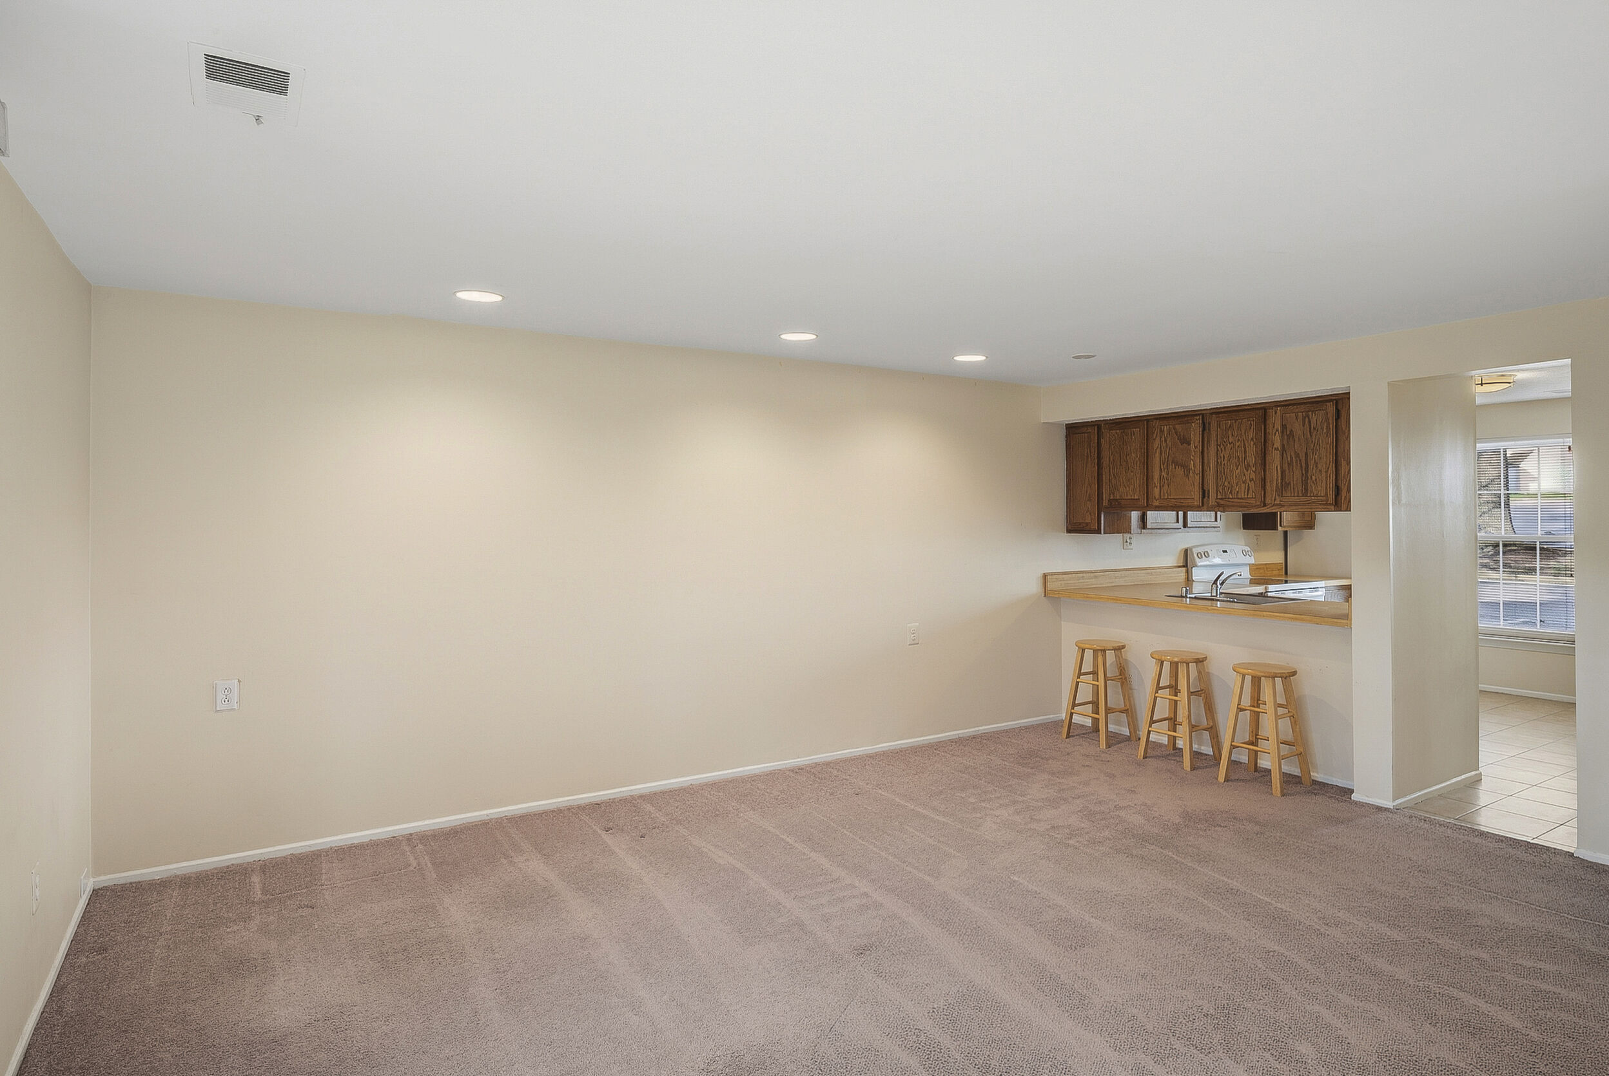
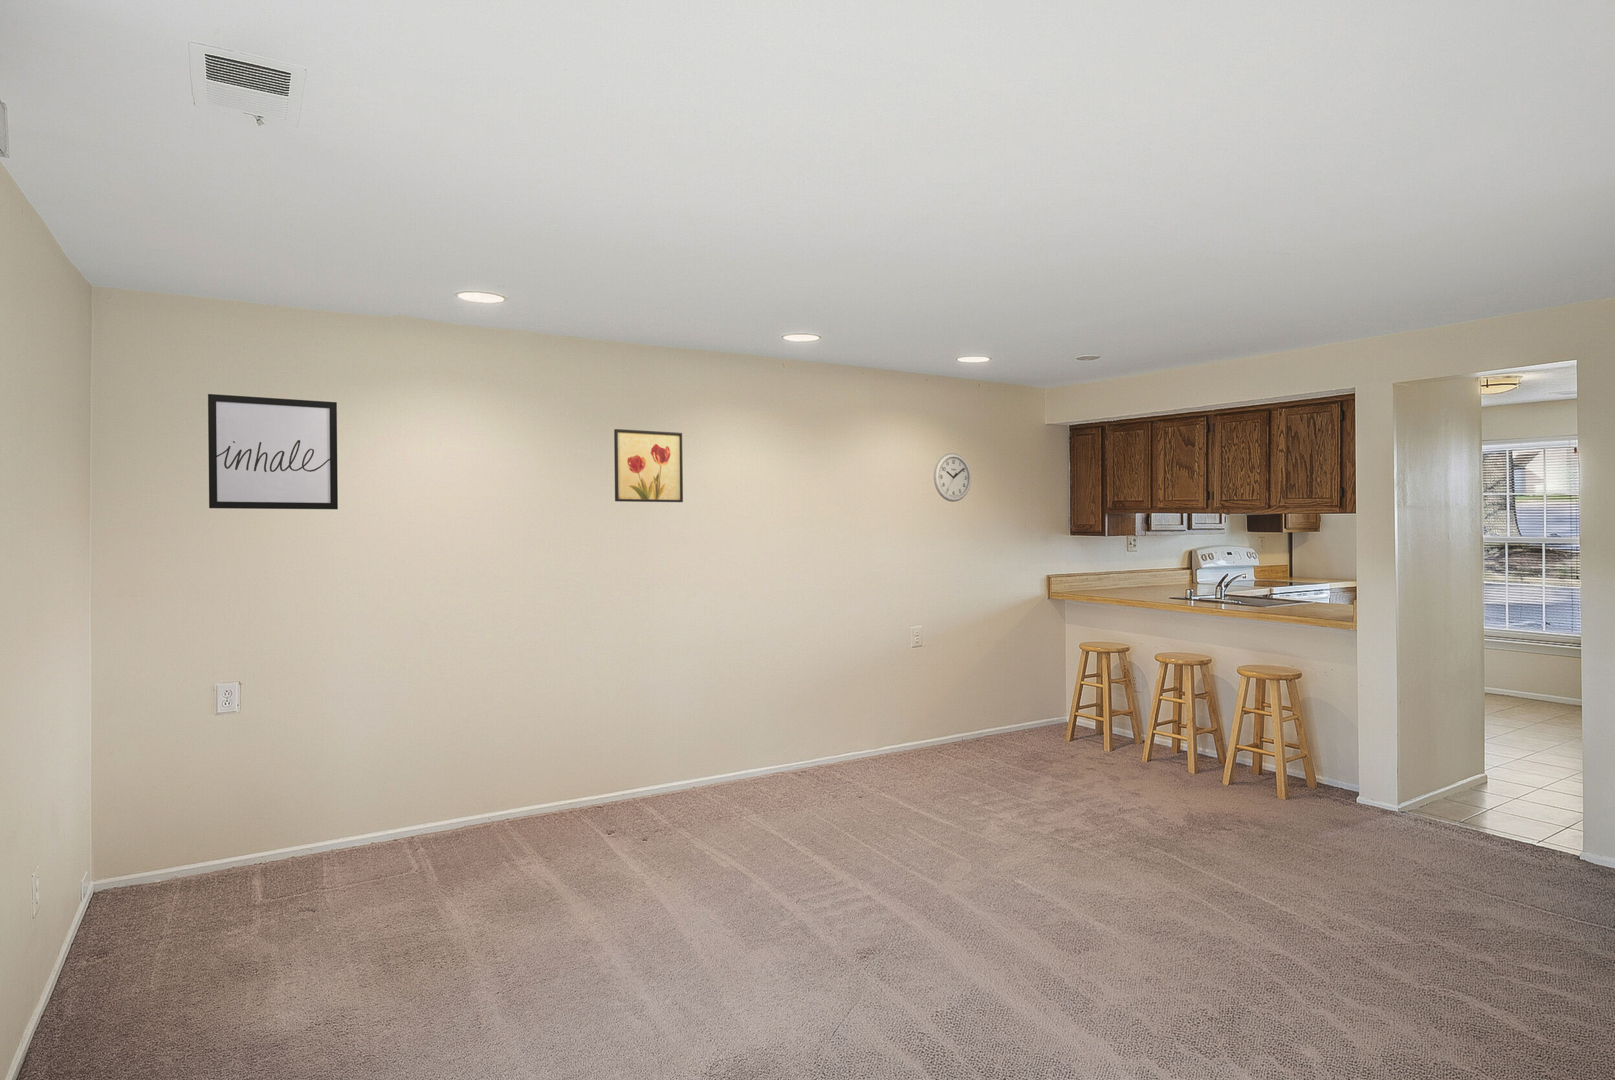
+ wall clock (953, 477)
+ wall art (274, 453)
+ wall art (649, 466)
